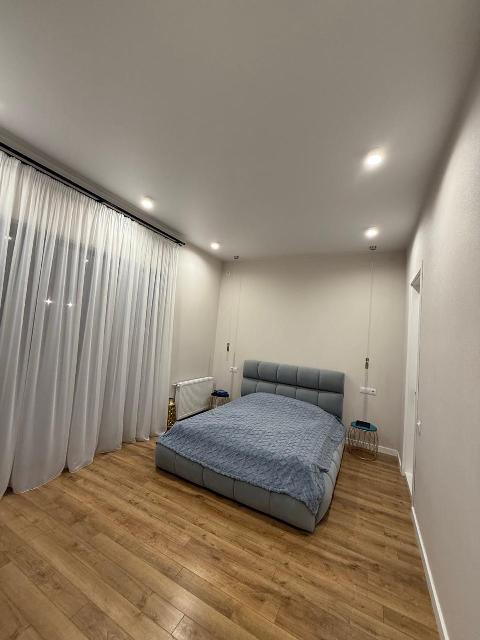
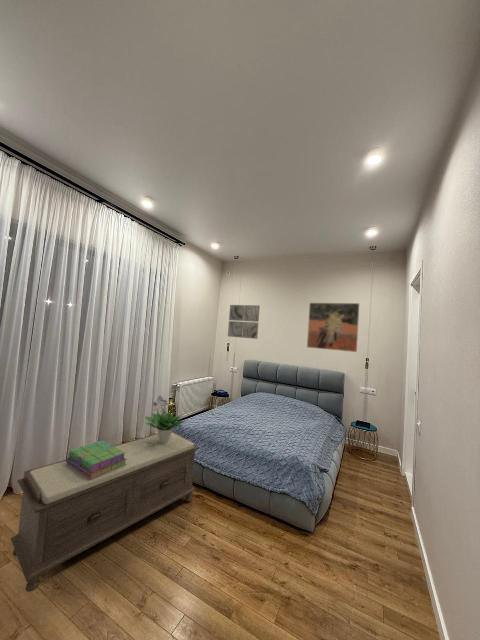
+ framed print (332, 326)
+ bench (120, 488)
+ stack of books (97, 457)
+ potted plant (166, 411)
+ wall art (243, 320)
